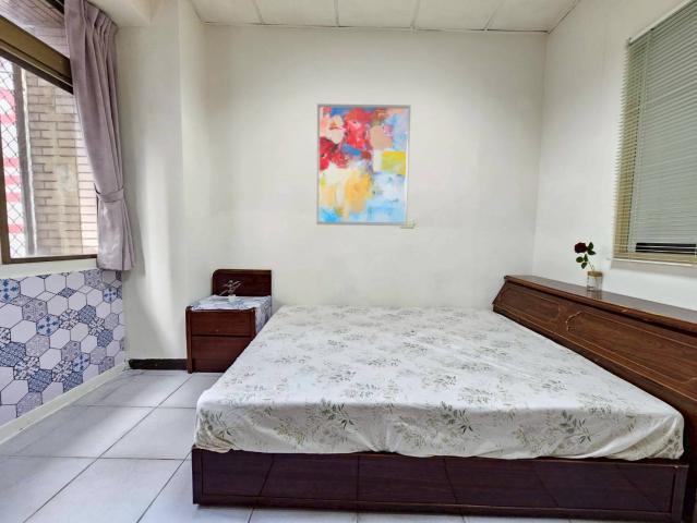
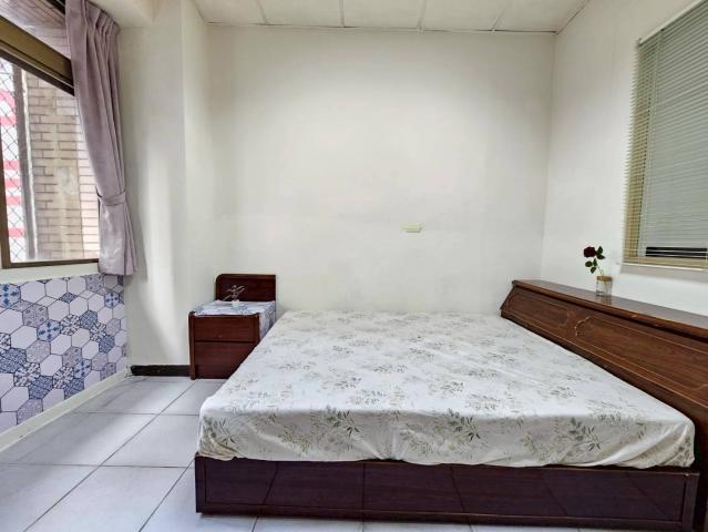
- wall art (362, 166)
